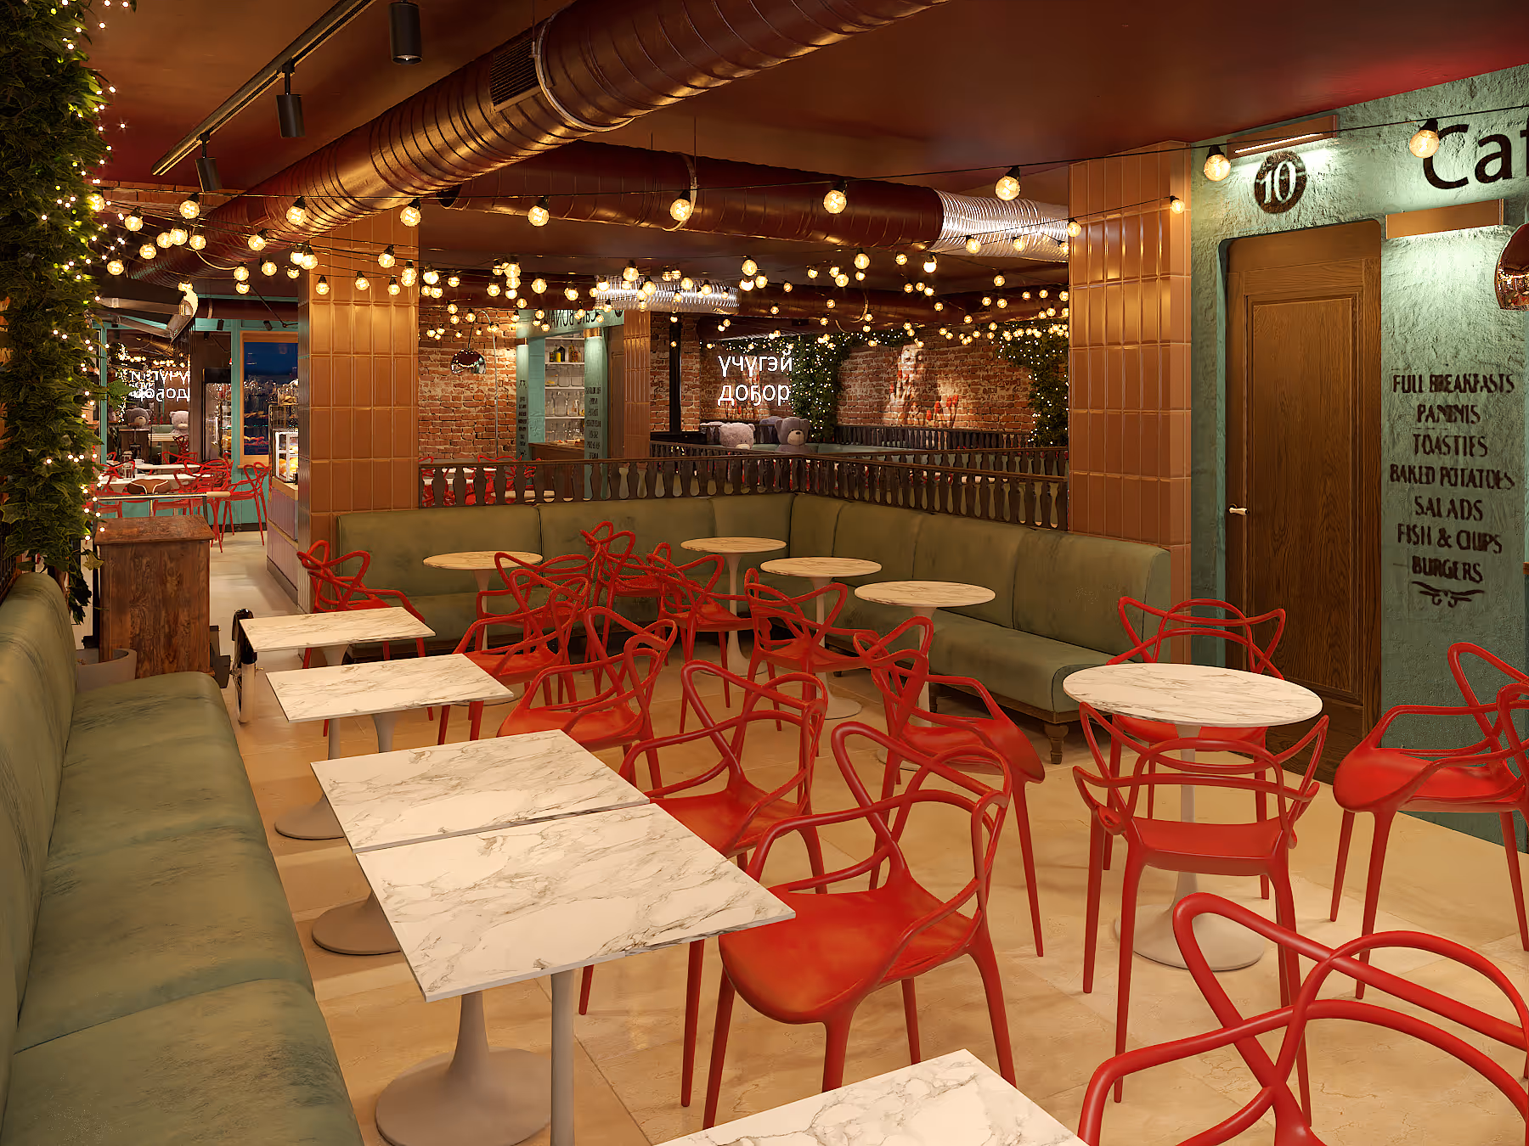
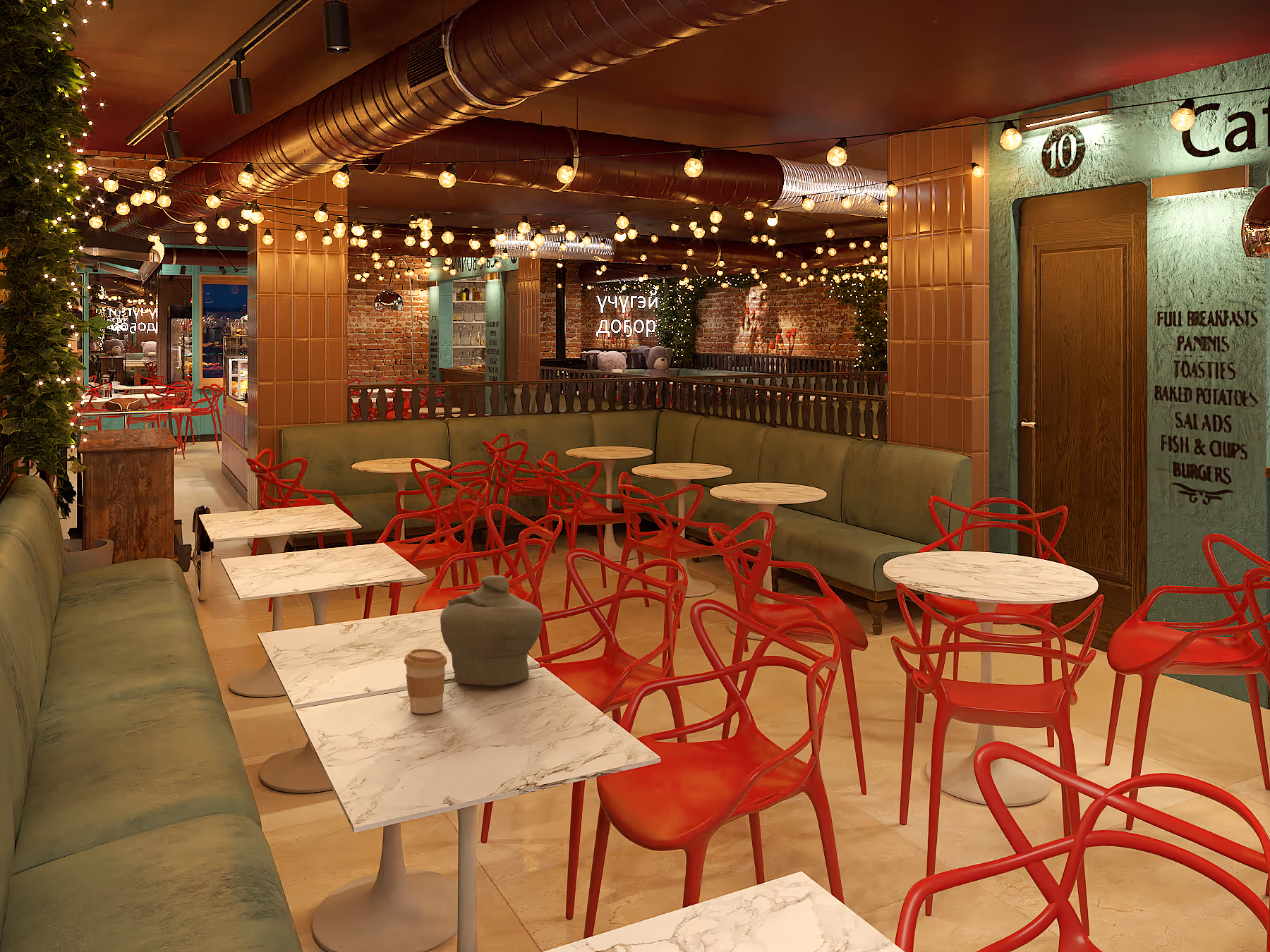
+ coffee cup (425, 680)
+ jar (491, 627)
